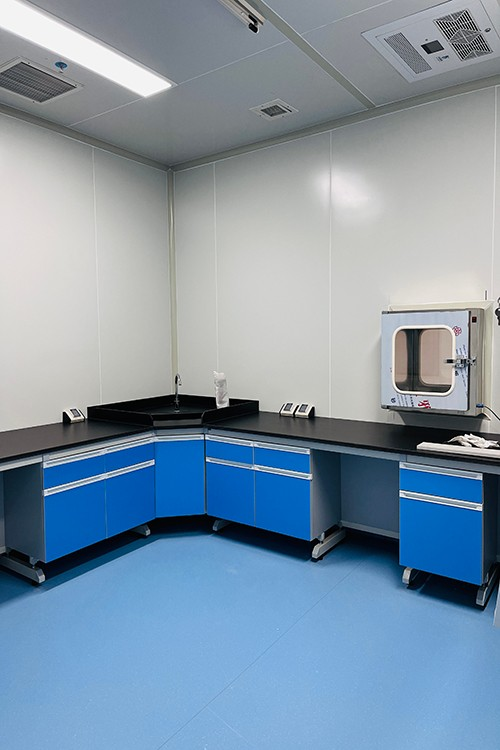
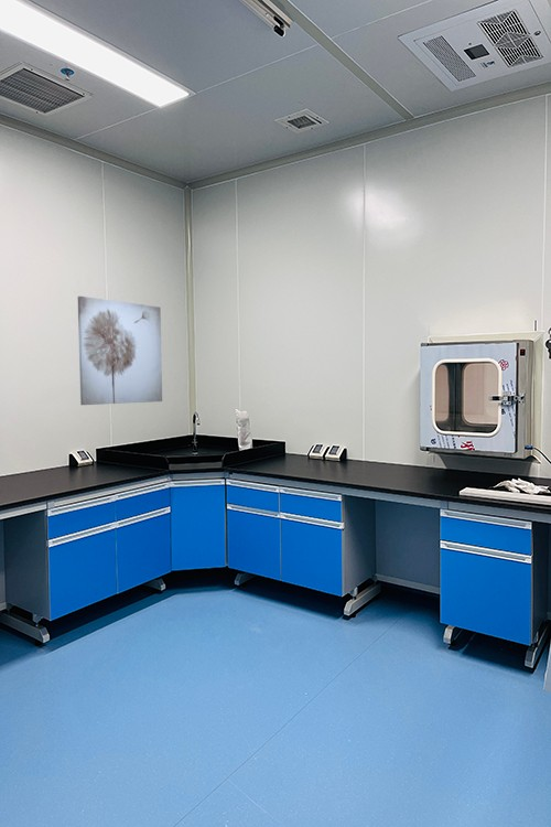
+ wall art (122, 353)
